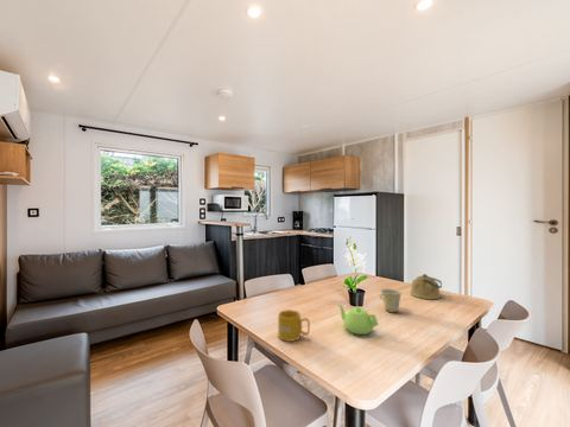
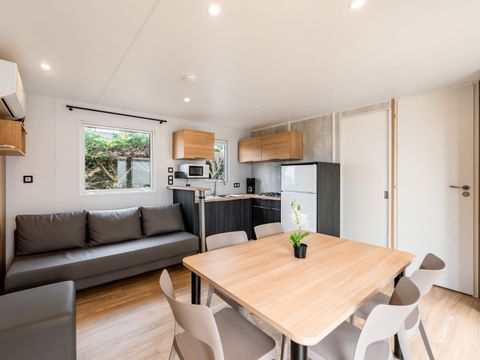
- teapot (356, 318)
- cup (391, 300)
- mug (293, 325)
- kettle (425, 283)
